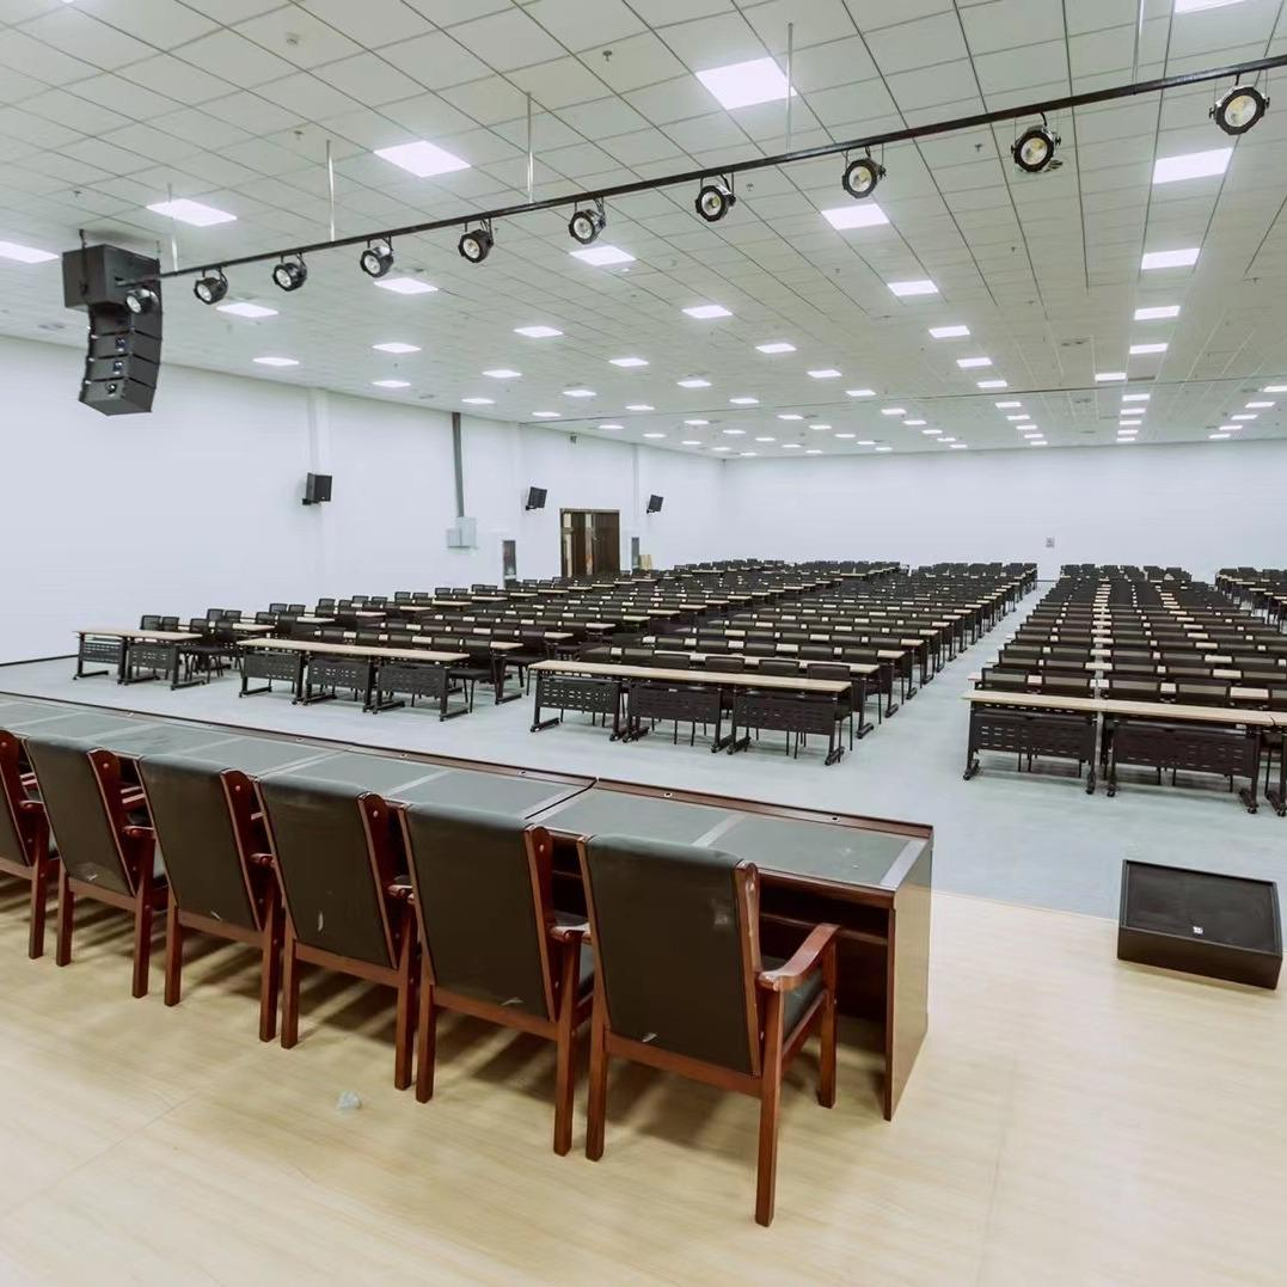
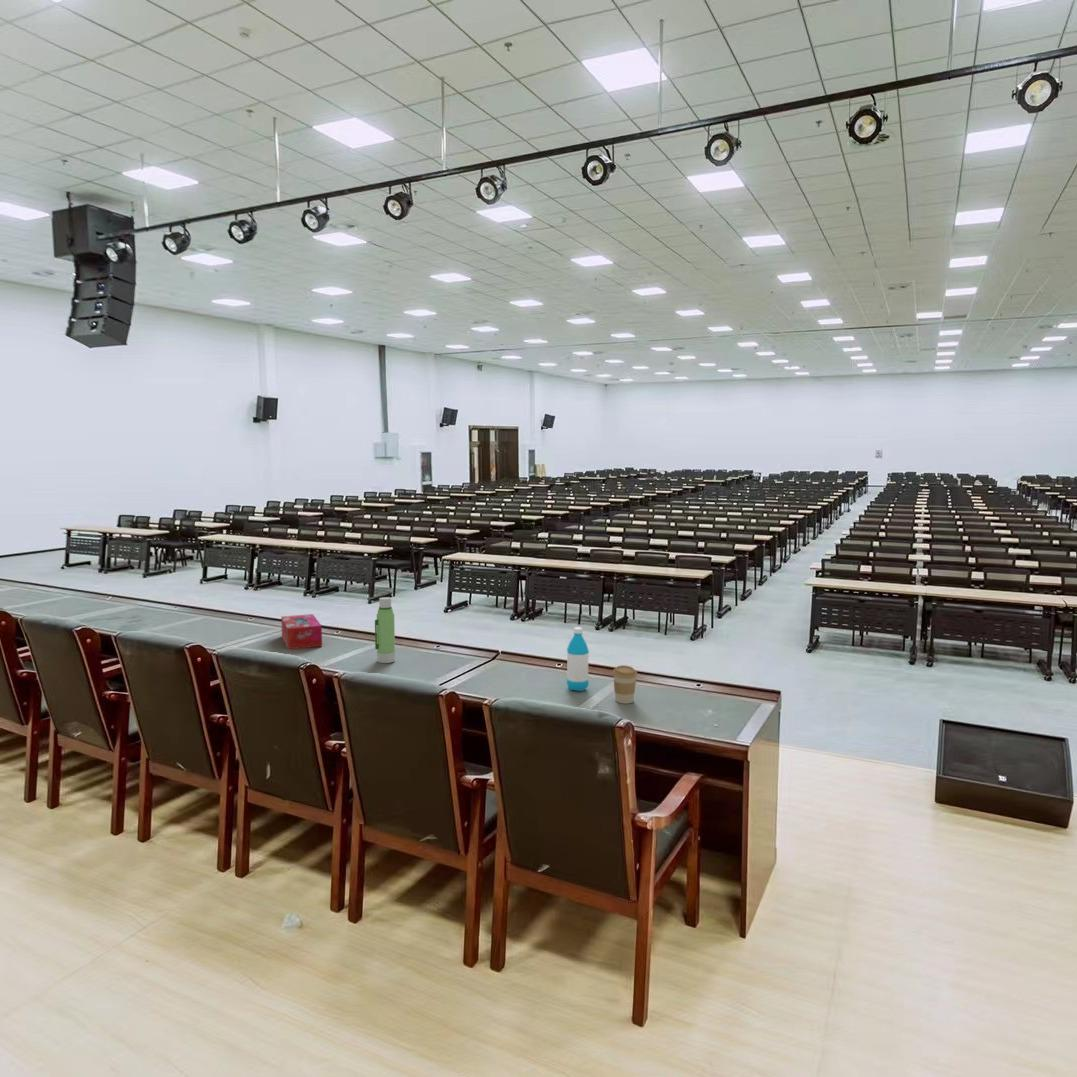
+ water bottle (384, 629)
+ water bottle (577, 658)
+ tissue box (301, 631)
+ coffee cup (624, 684)
